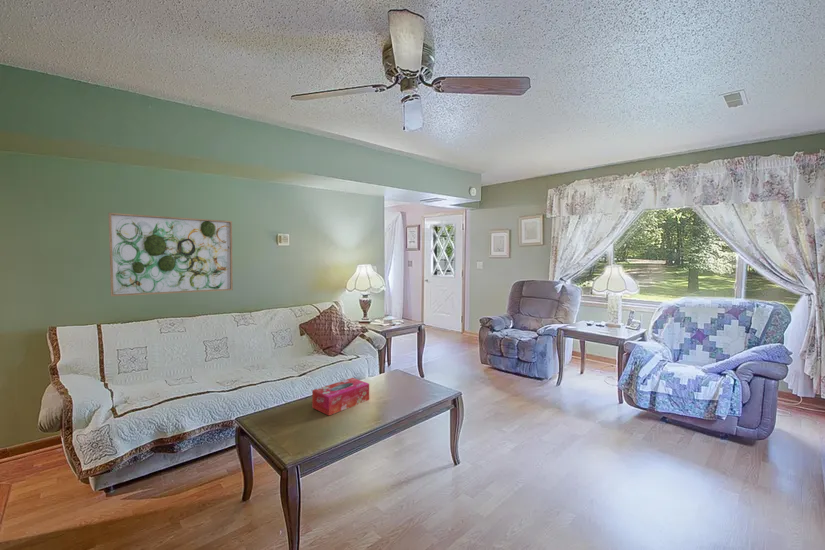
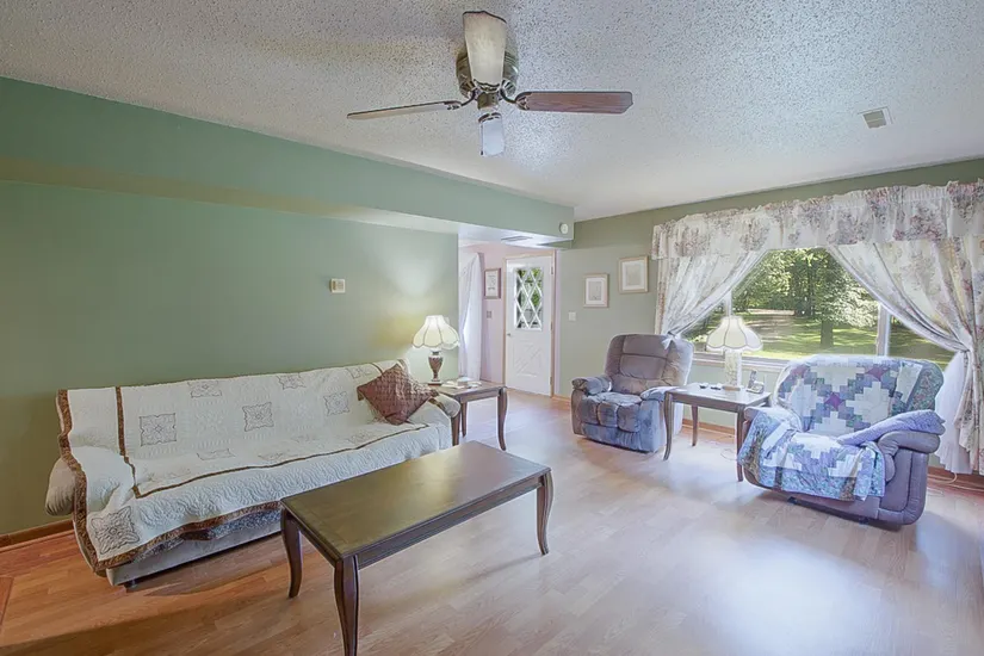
- wall art (176, 255)
- tissue box (341, 395)
